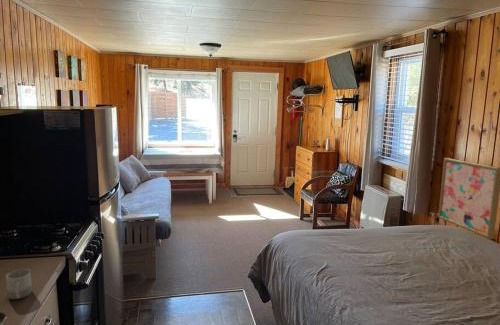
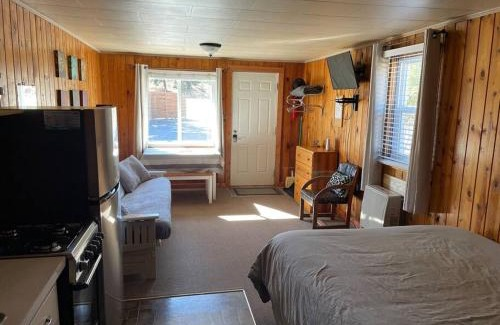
- cup (18, 285)
- wall art (466, 195)
